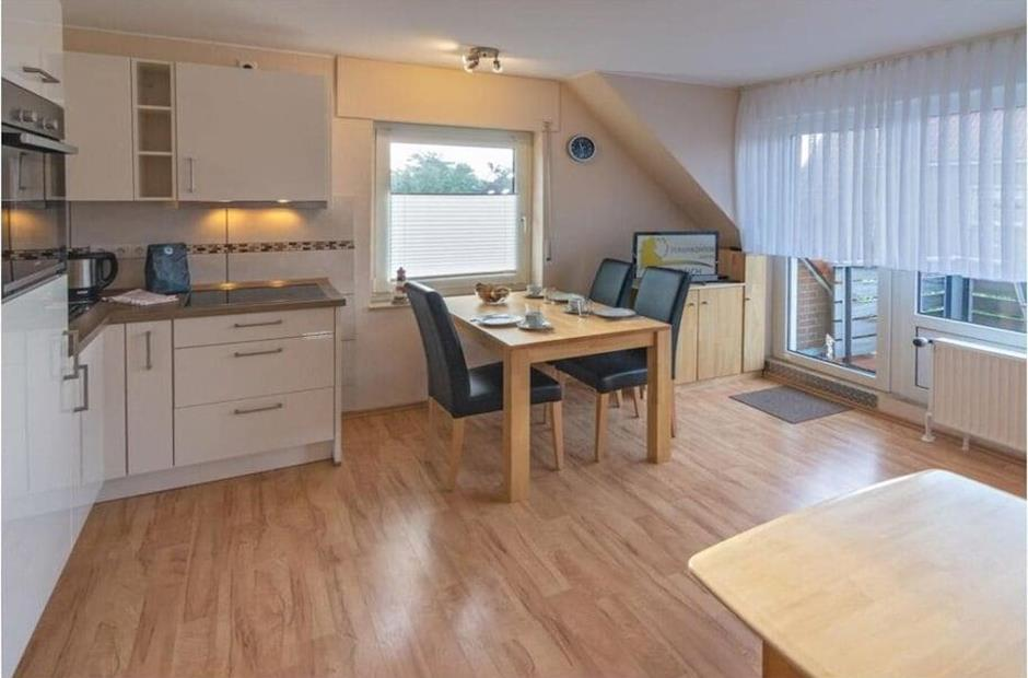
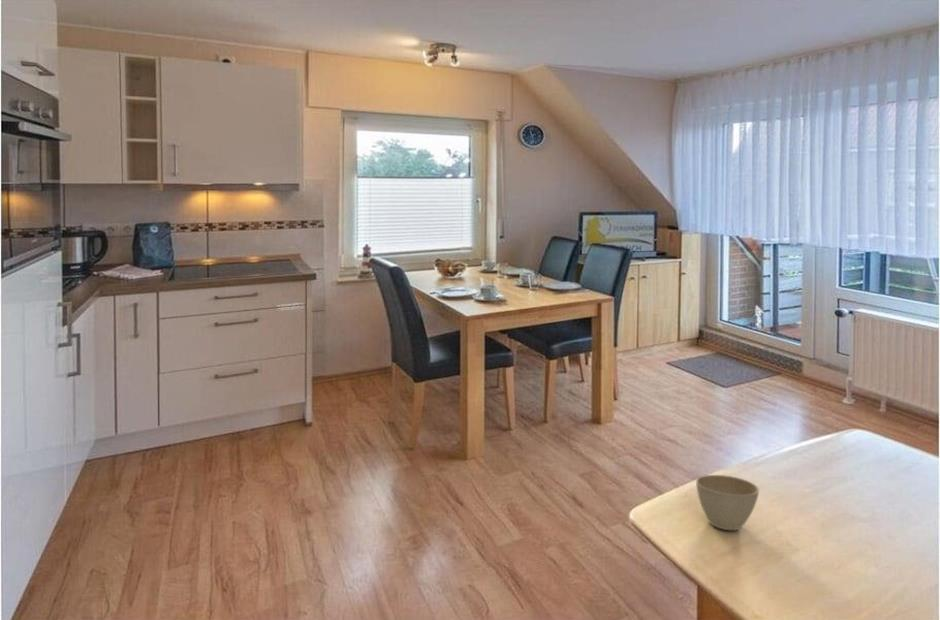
+ flower pot (726, 504)
